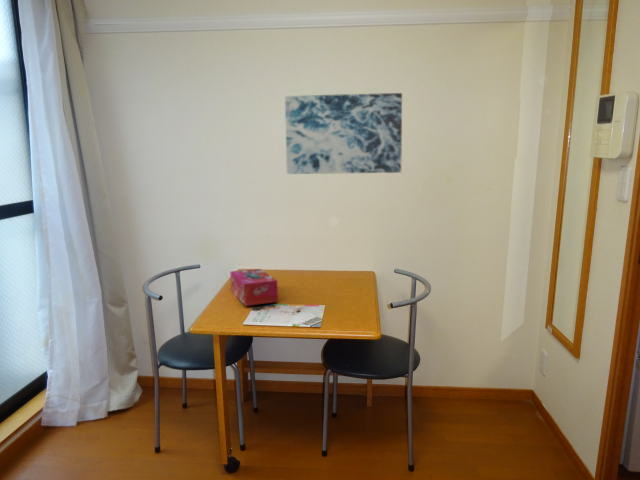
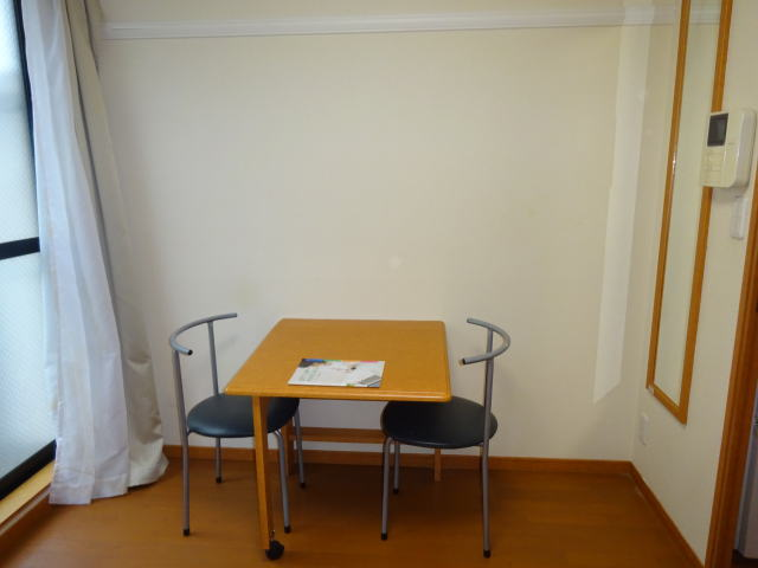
- wall art (343, 134)
- tissue box (253, 286)
